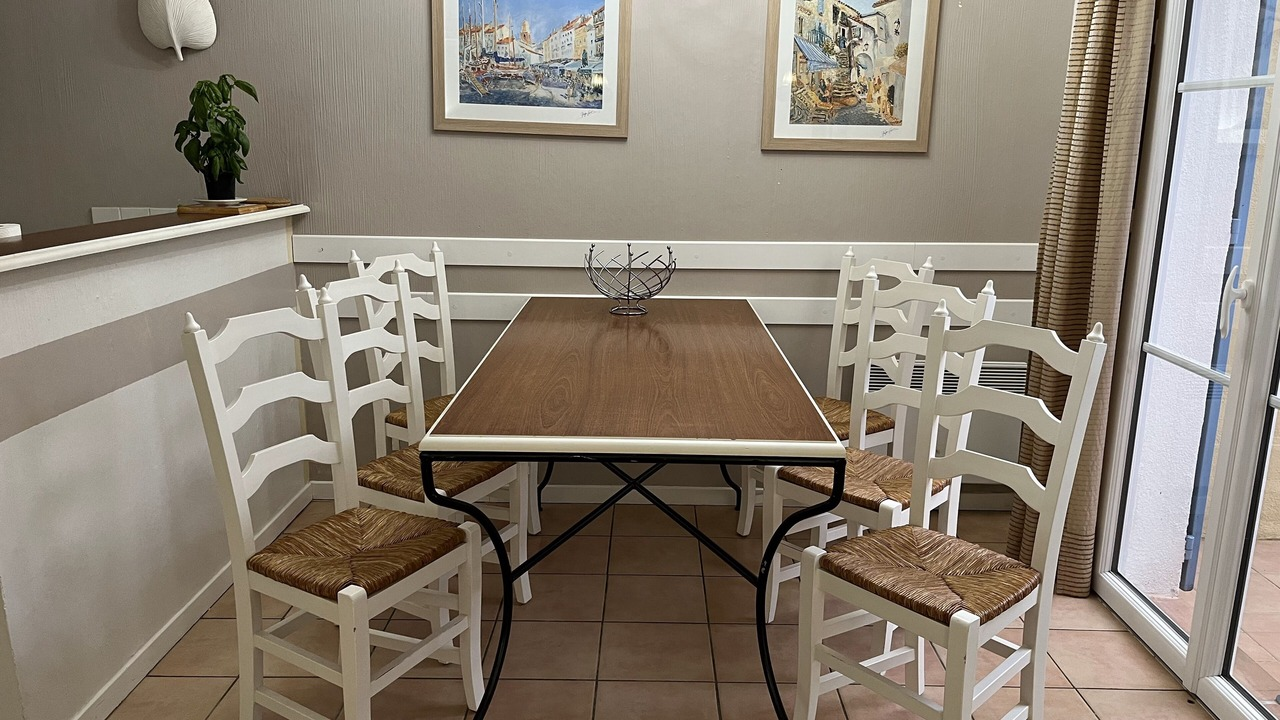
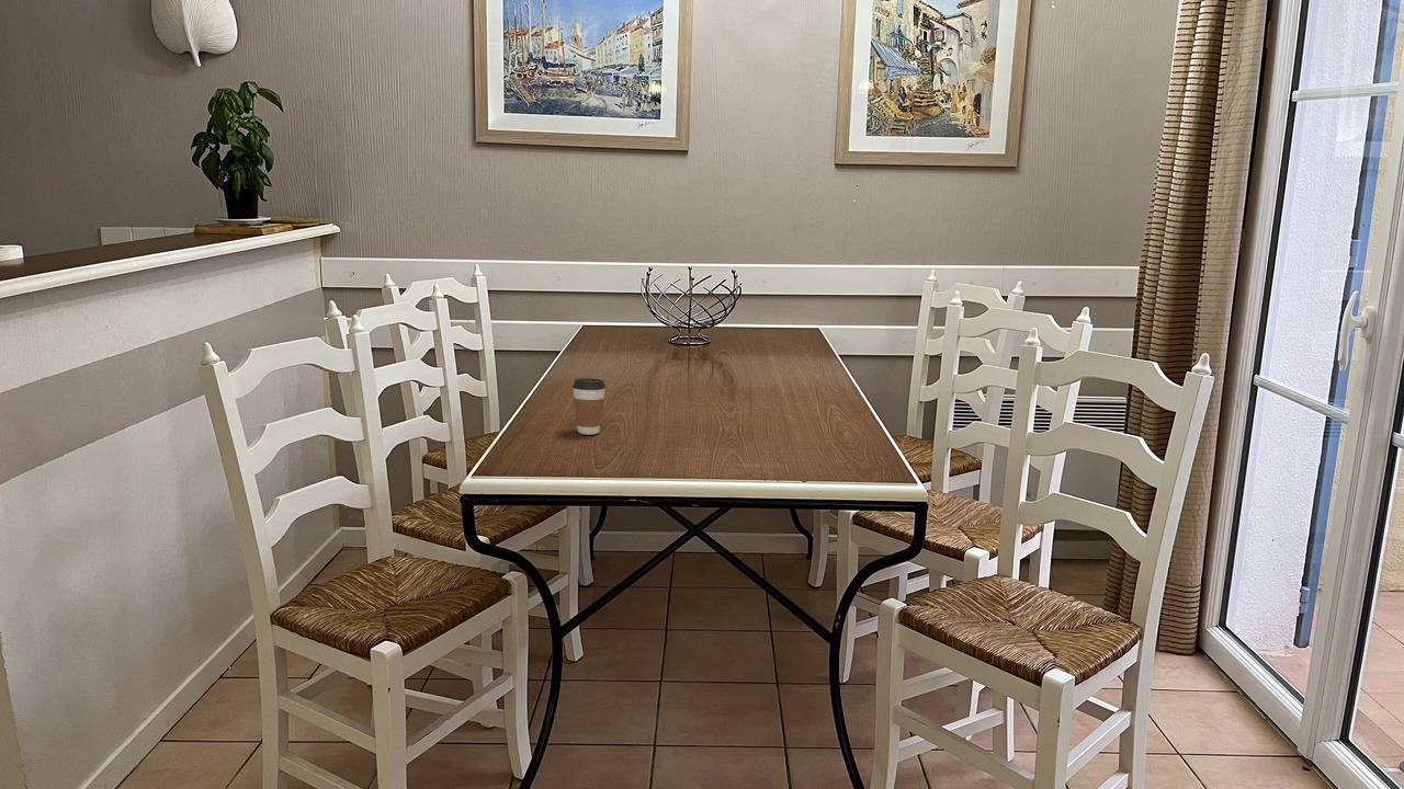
+ coffee cup (588, 405)
